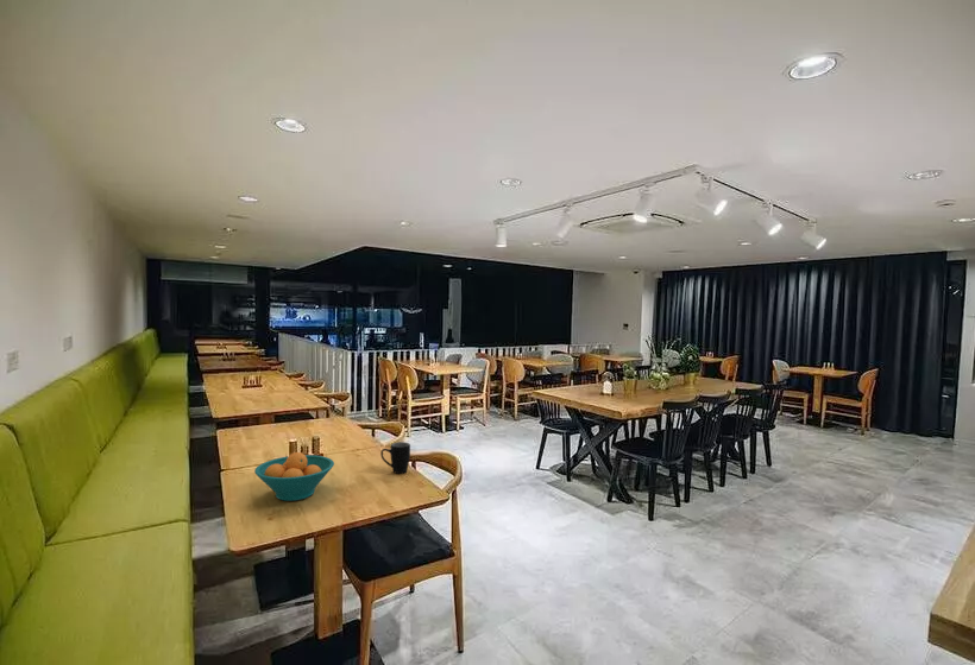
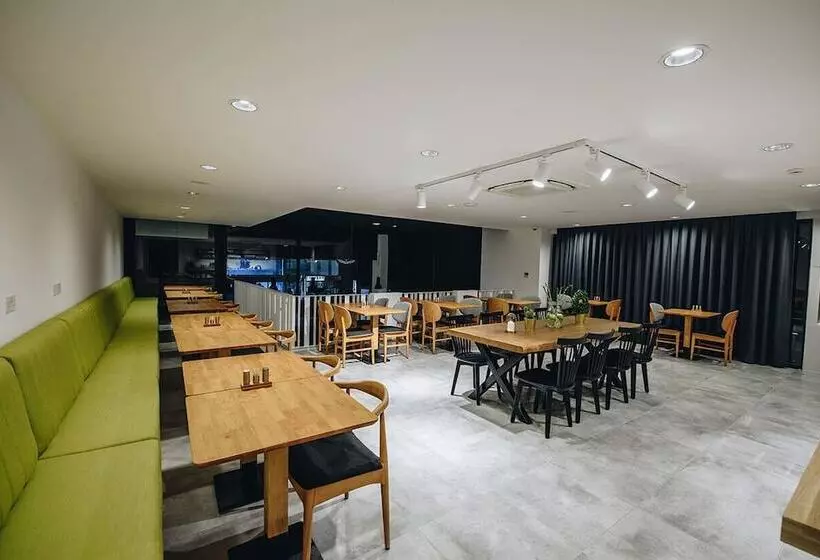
- fruit bowl (295, 473)
- mug (395, 457)
